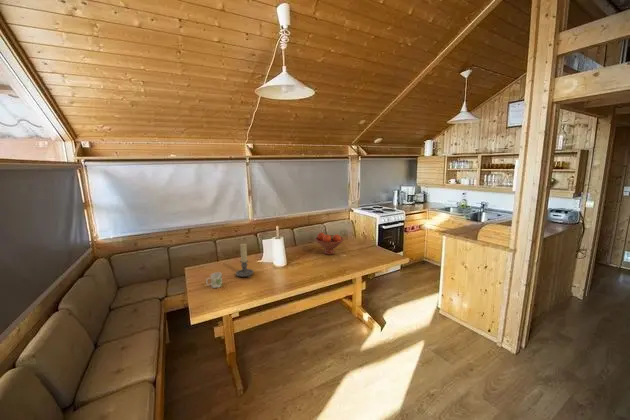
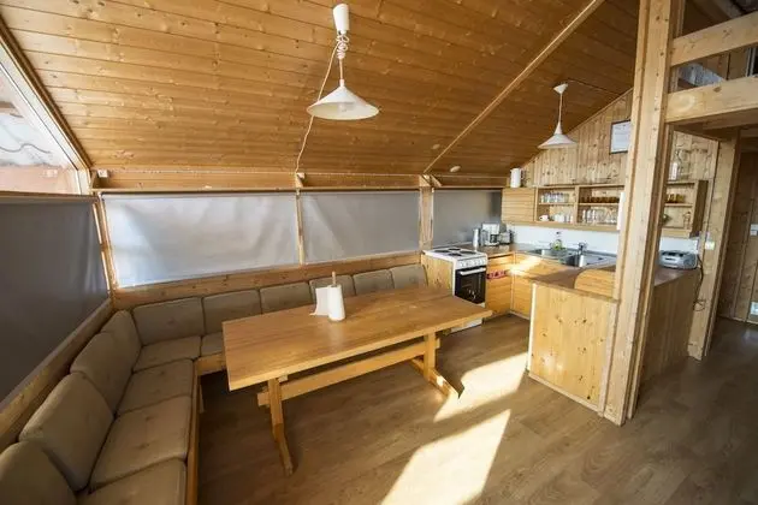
- mug (214, 280)
- fruit bowl (329, 243)
- candle holder (244, 259)
